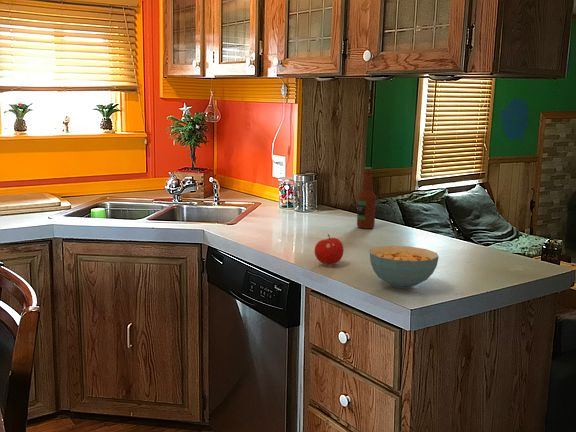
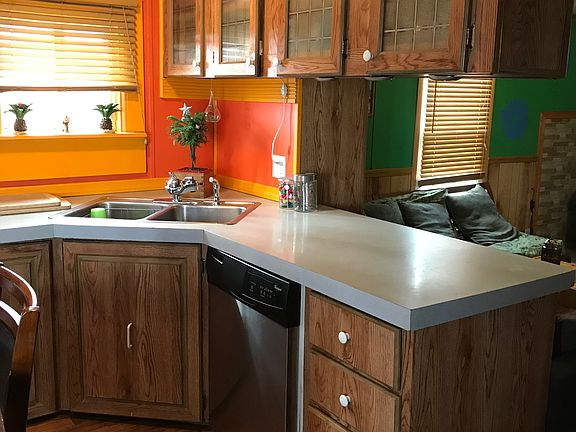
- cereal bowl (402, 269)
- bottle (366, 197)
- fruit (329, 249)
